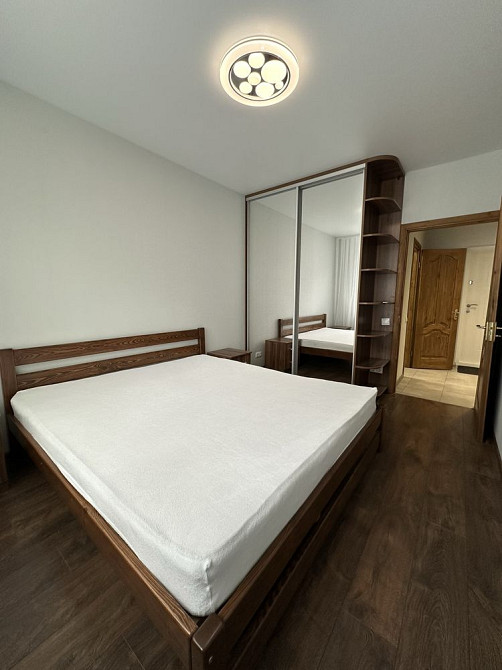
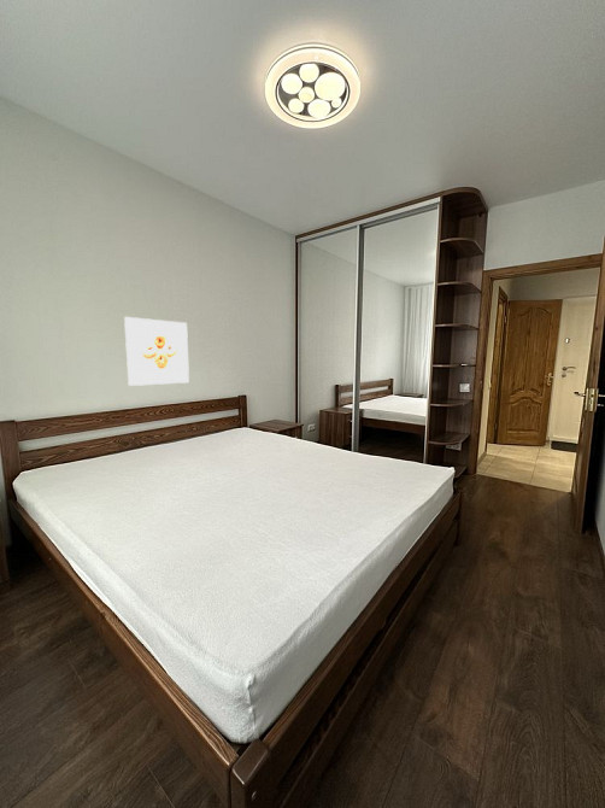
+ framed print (159, 352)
